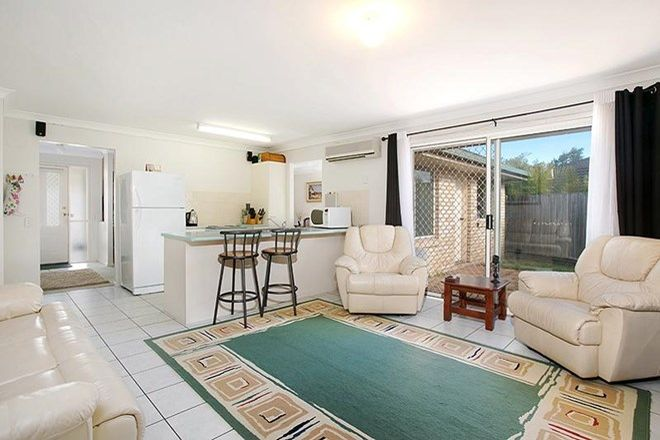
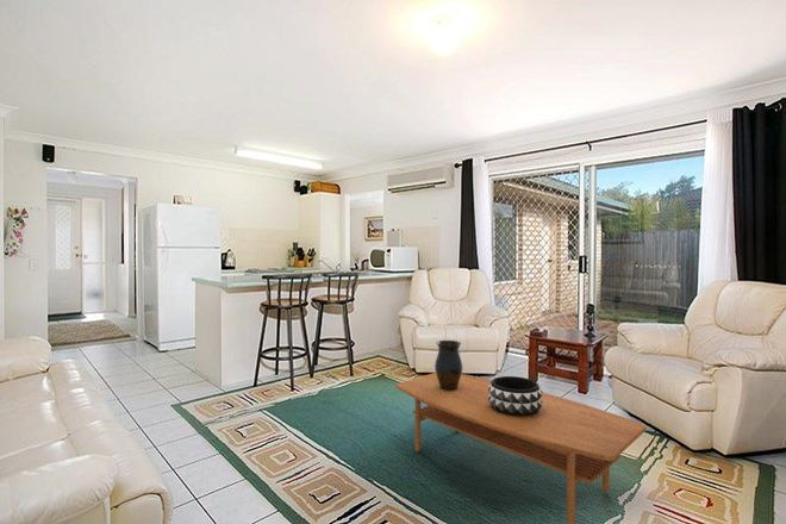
+ vase (448, 364)
+ decorative bowl (514, 394)
+ coffee table (503, 435)
